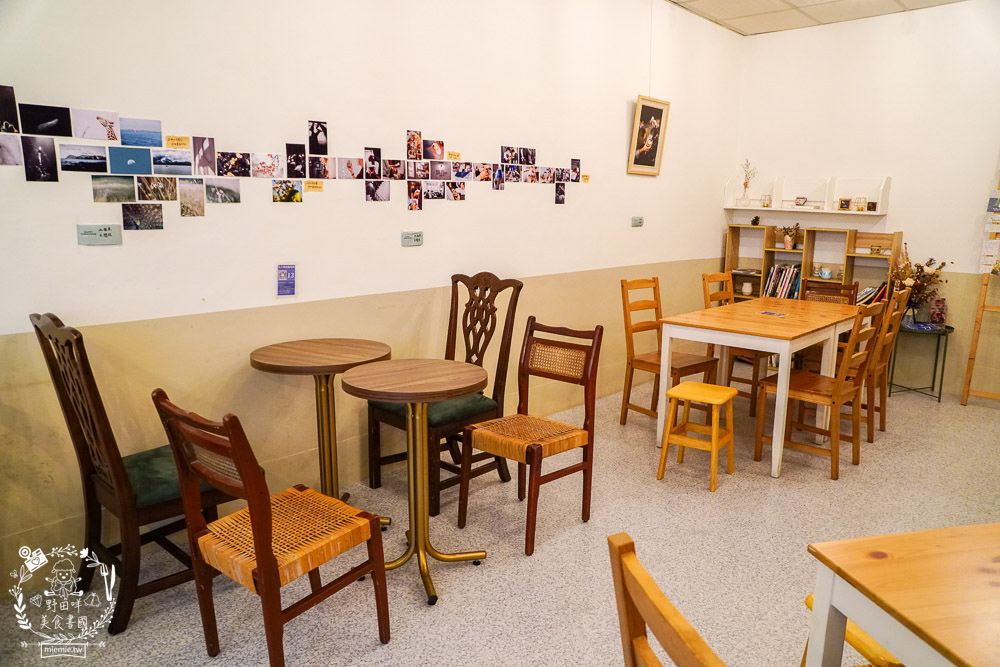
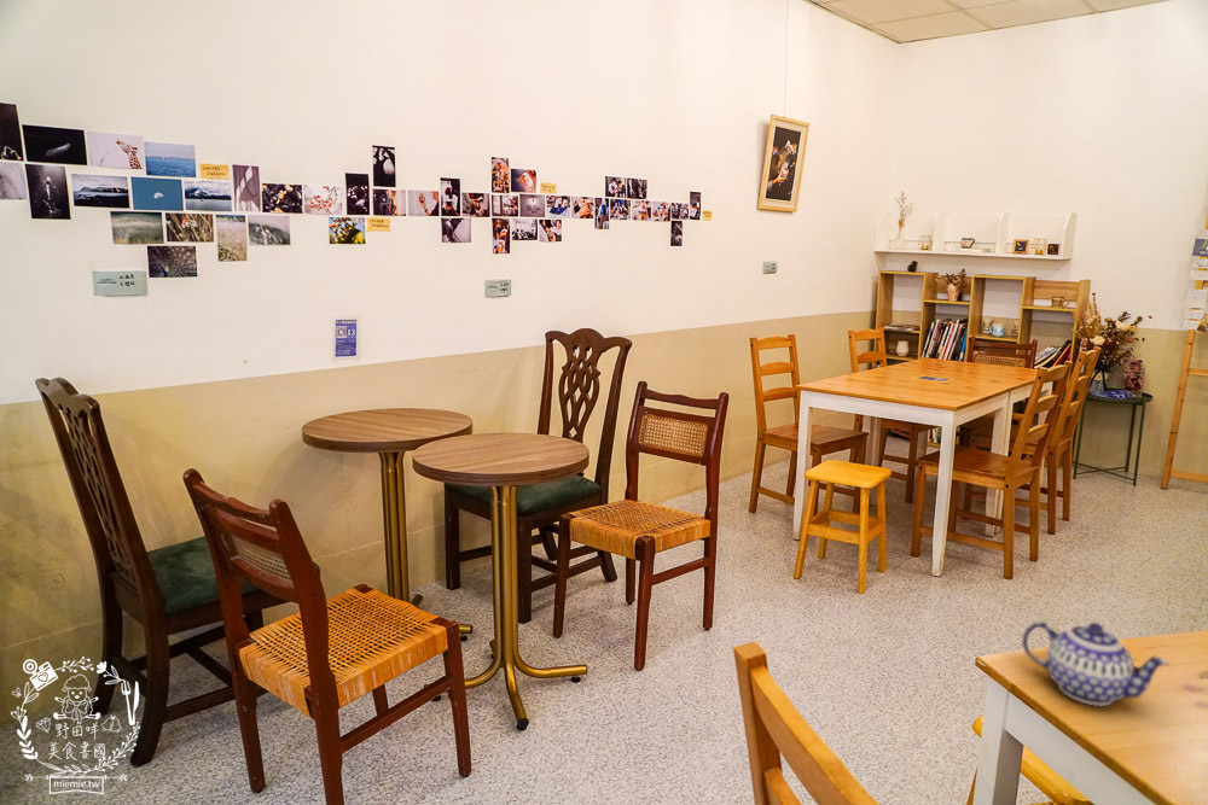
+ teapot (1091, 658)
